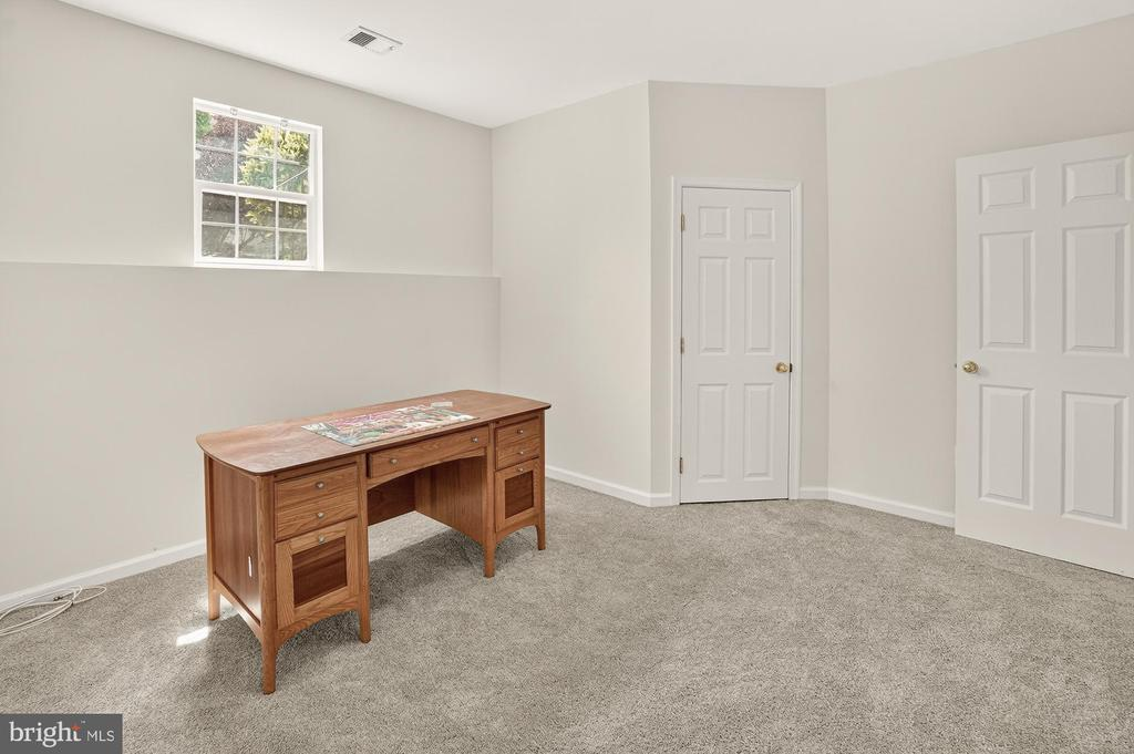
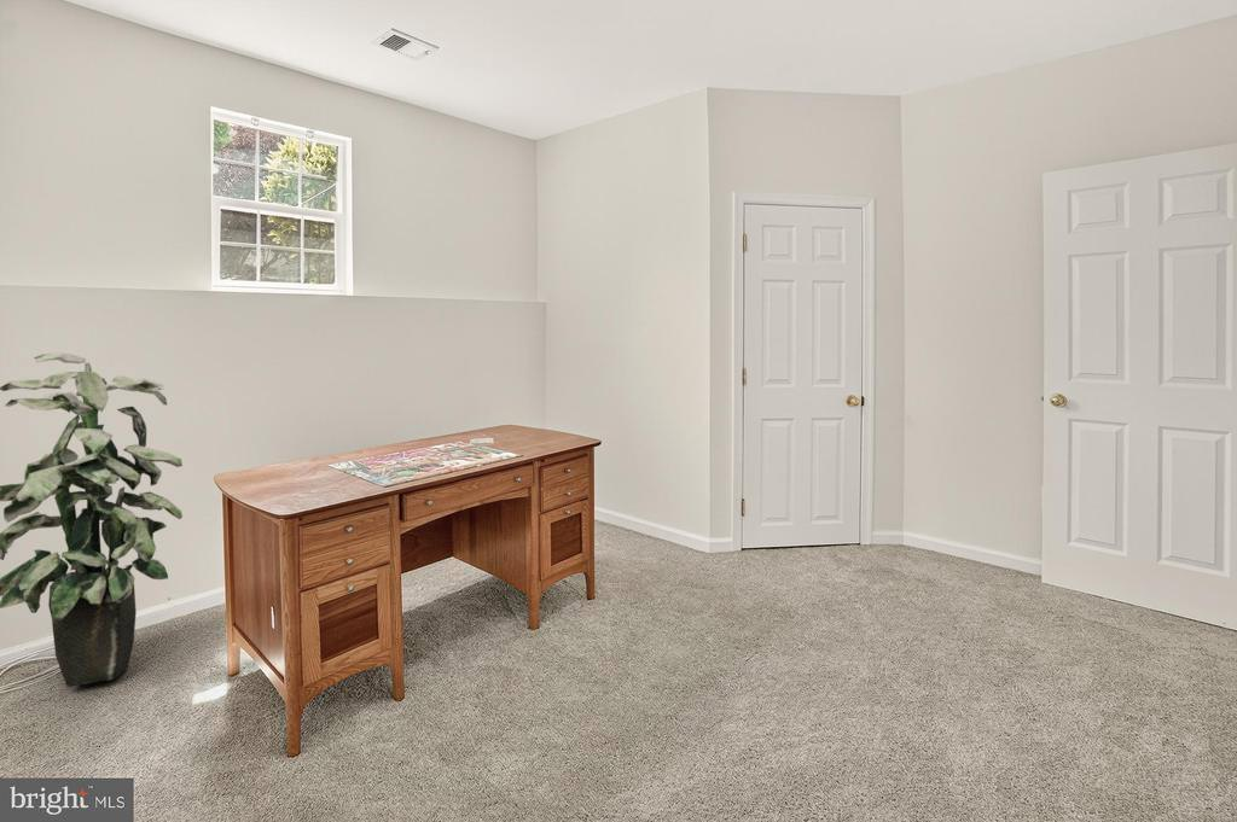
+ indoor plant (82, 517)
